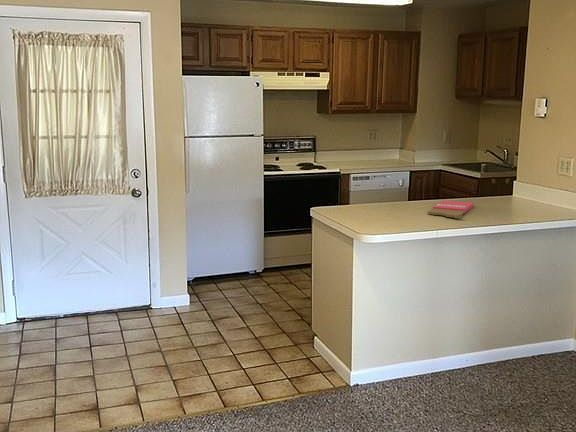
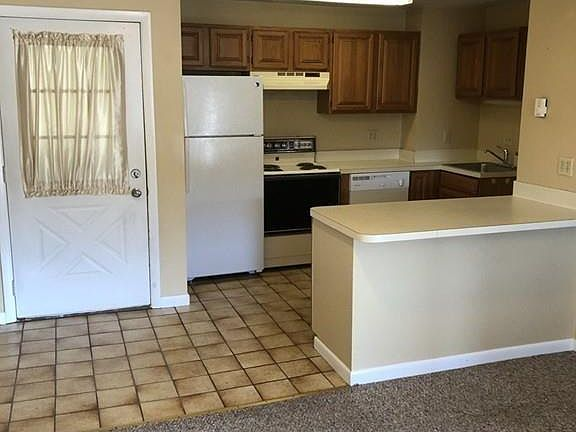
- cutting board (451, 208)
